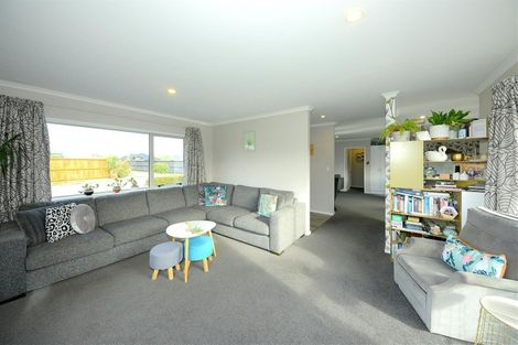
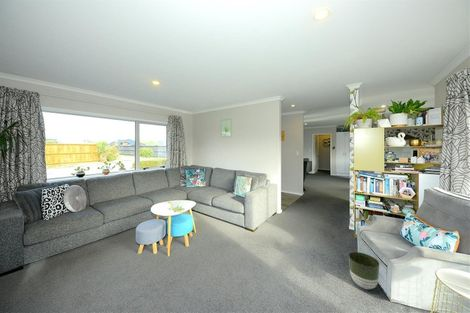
+ planter (363, 272)
